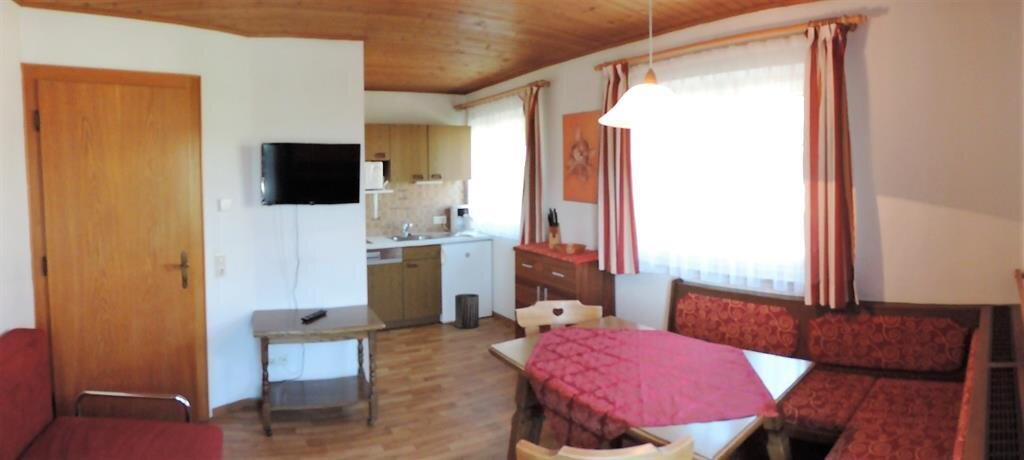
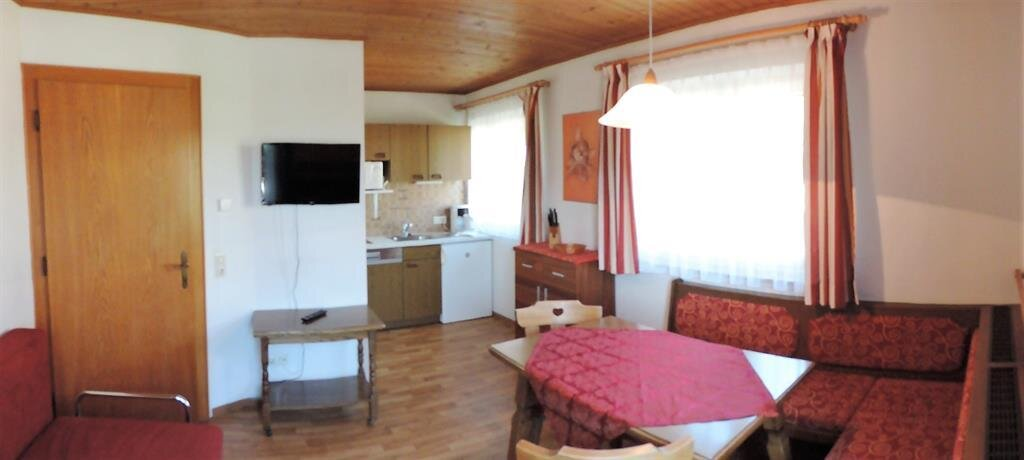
- trash can (467, 310)
